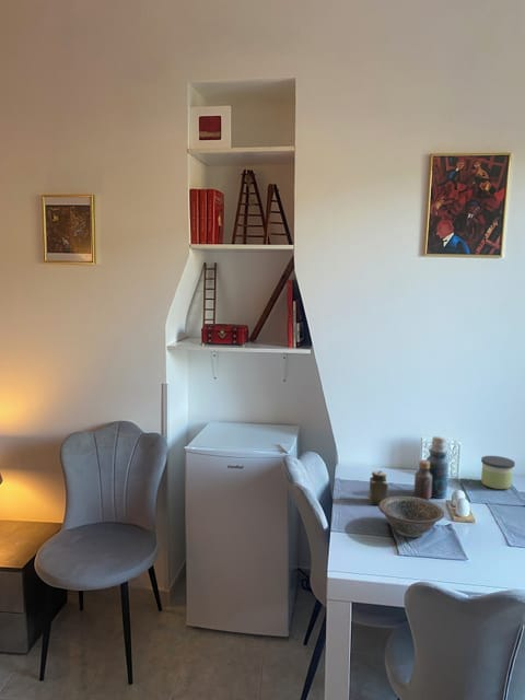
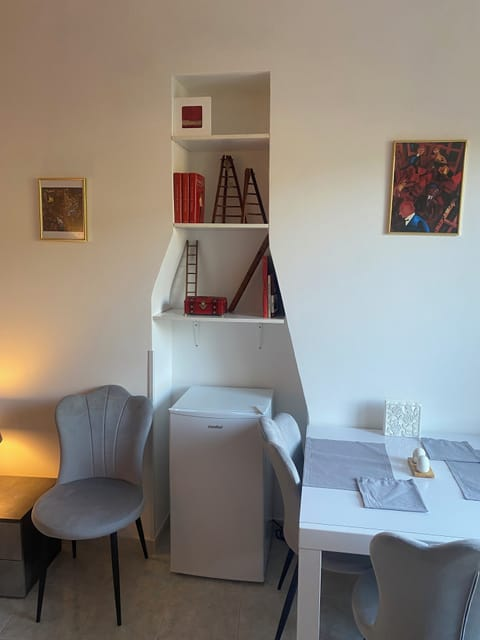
- bottle (432, 467)
- salt shaker (378, 487)
- decorative bowl (410, 520)
- candle (497, 472)
